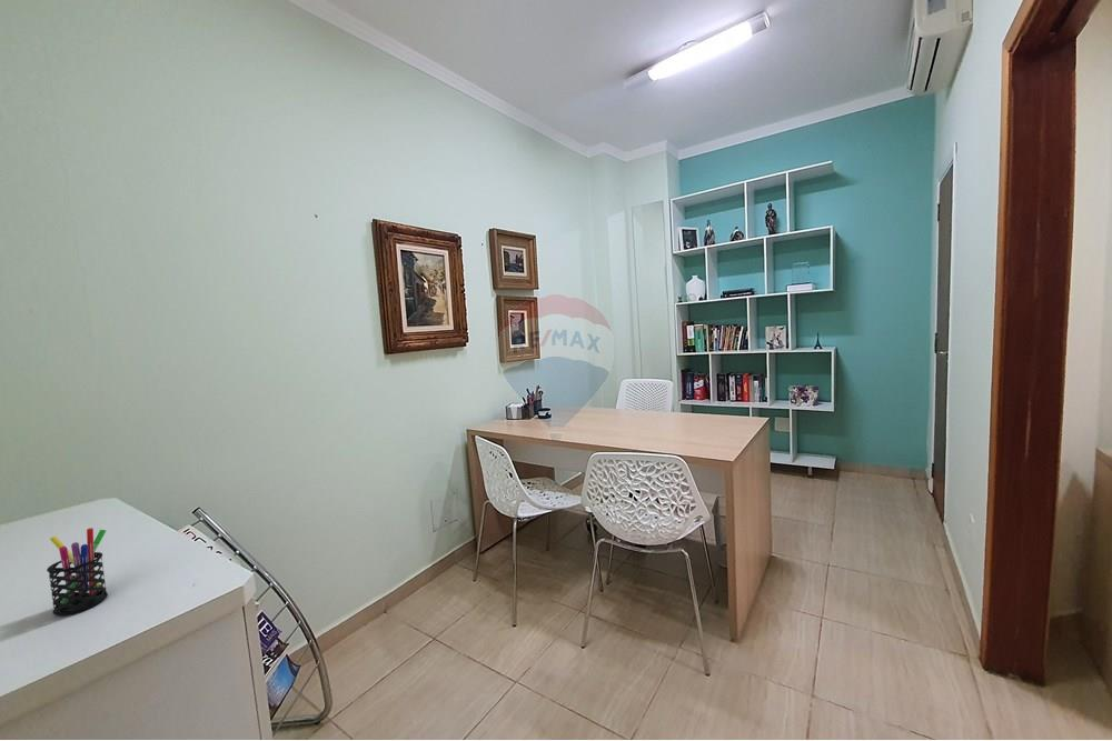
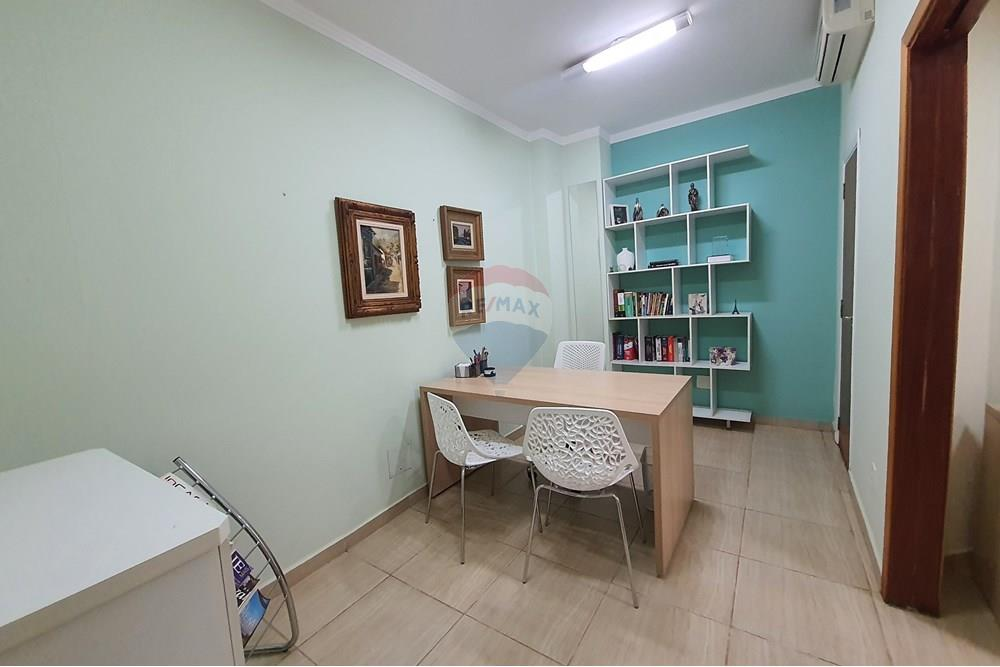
- pen holder (83, 564)
